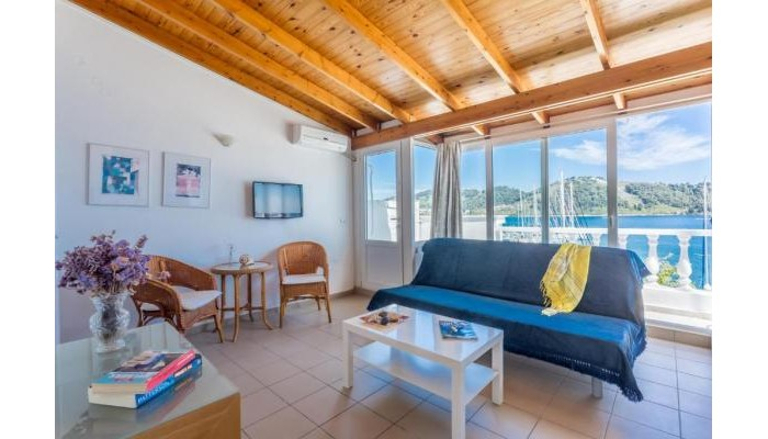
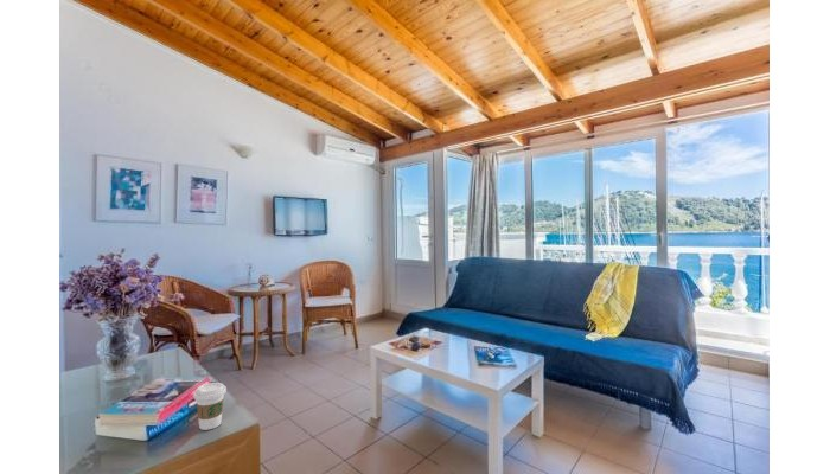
+ coffee cup (210, 405)
